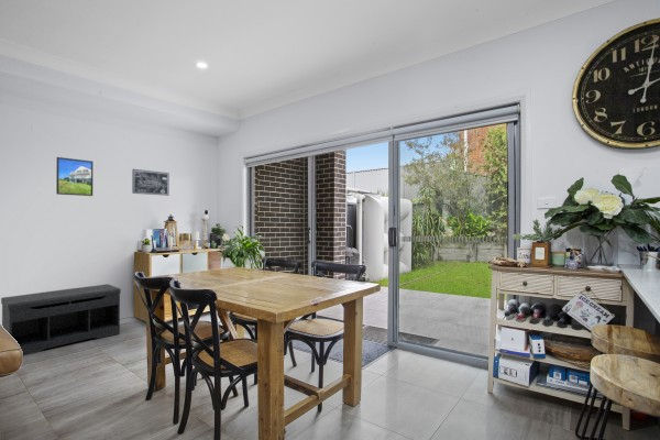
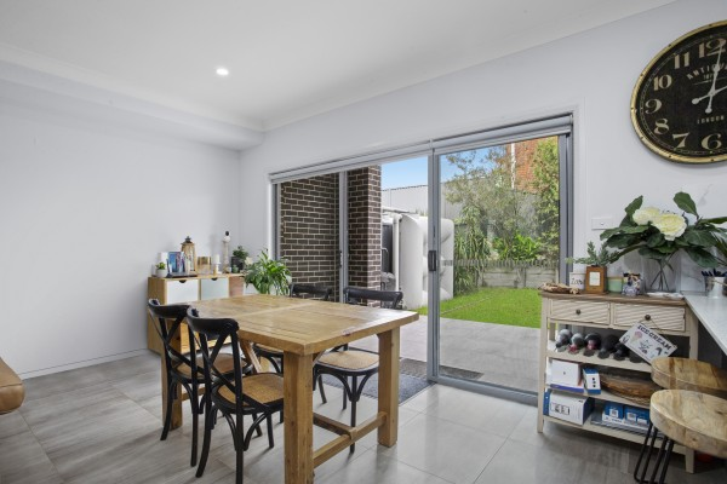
- wall art (151, 183)
- bench (64, 316)
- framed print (75, 177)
